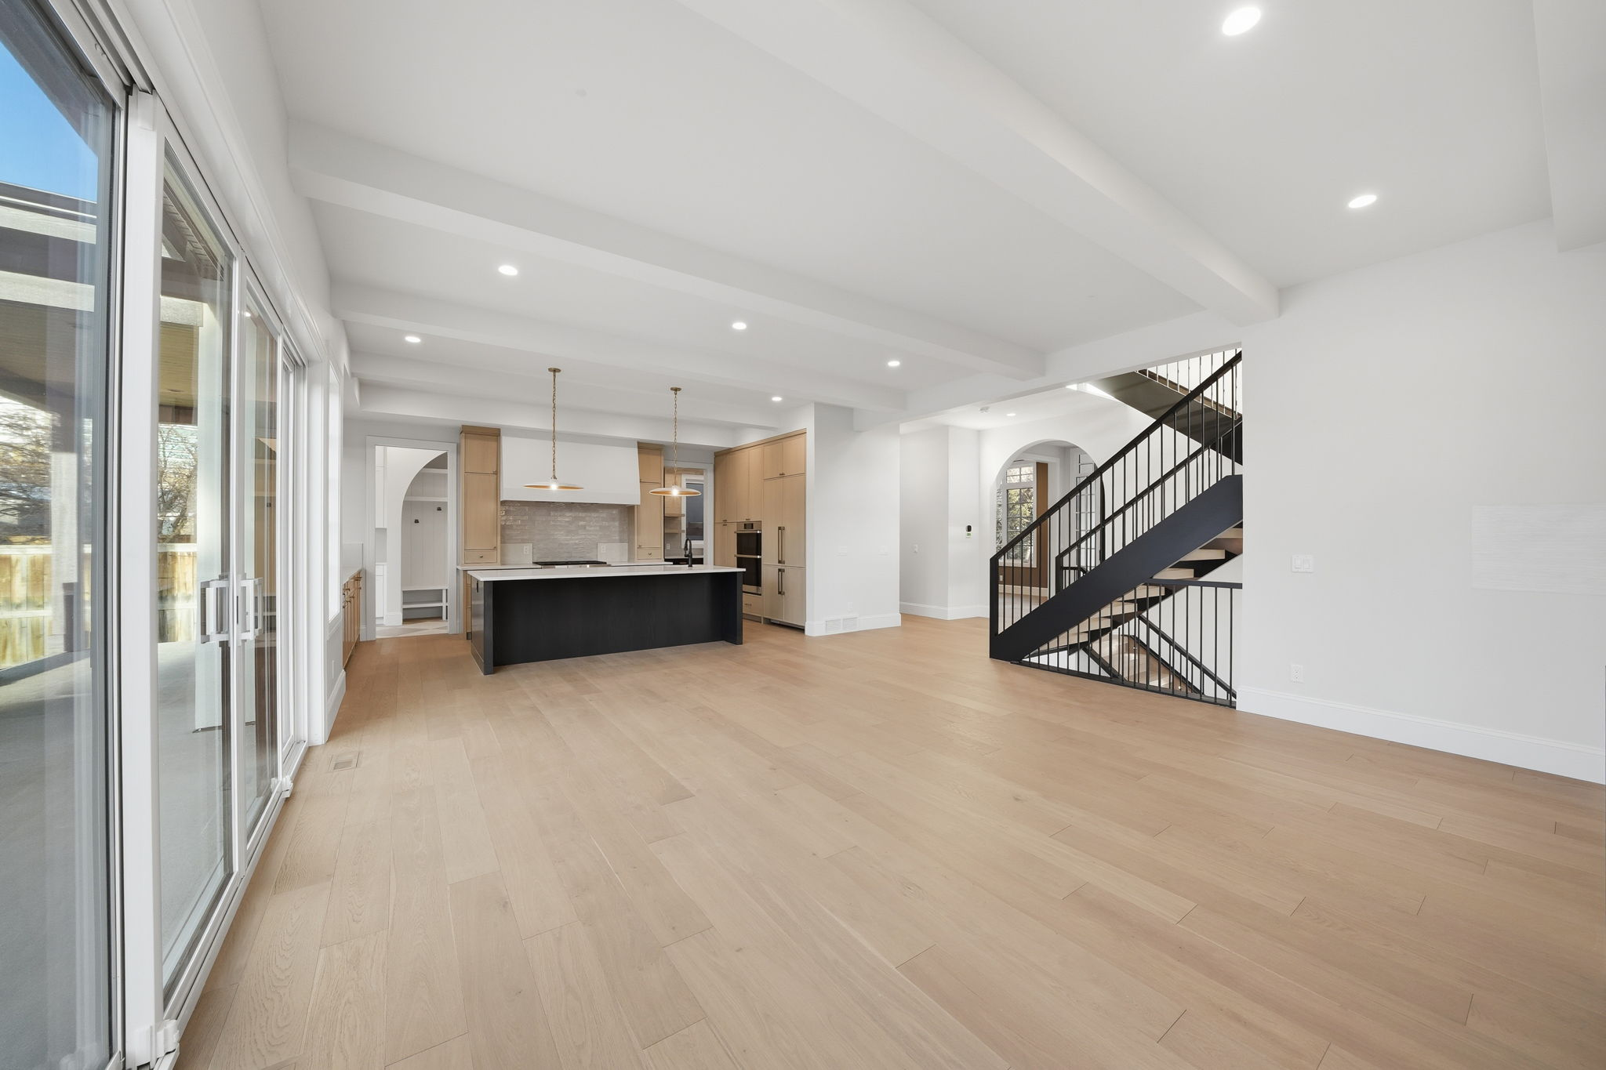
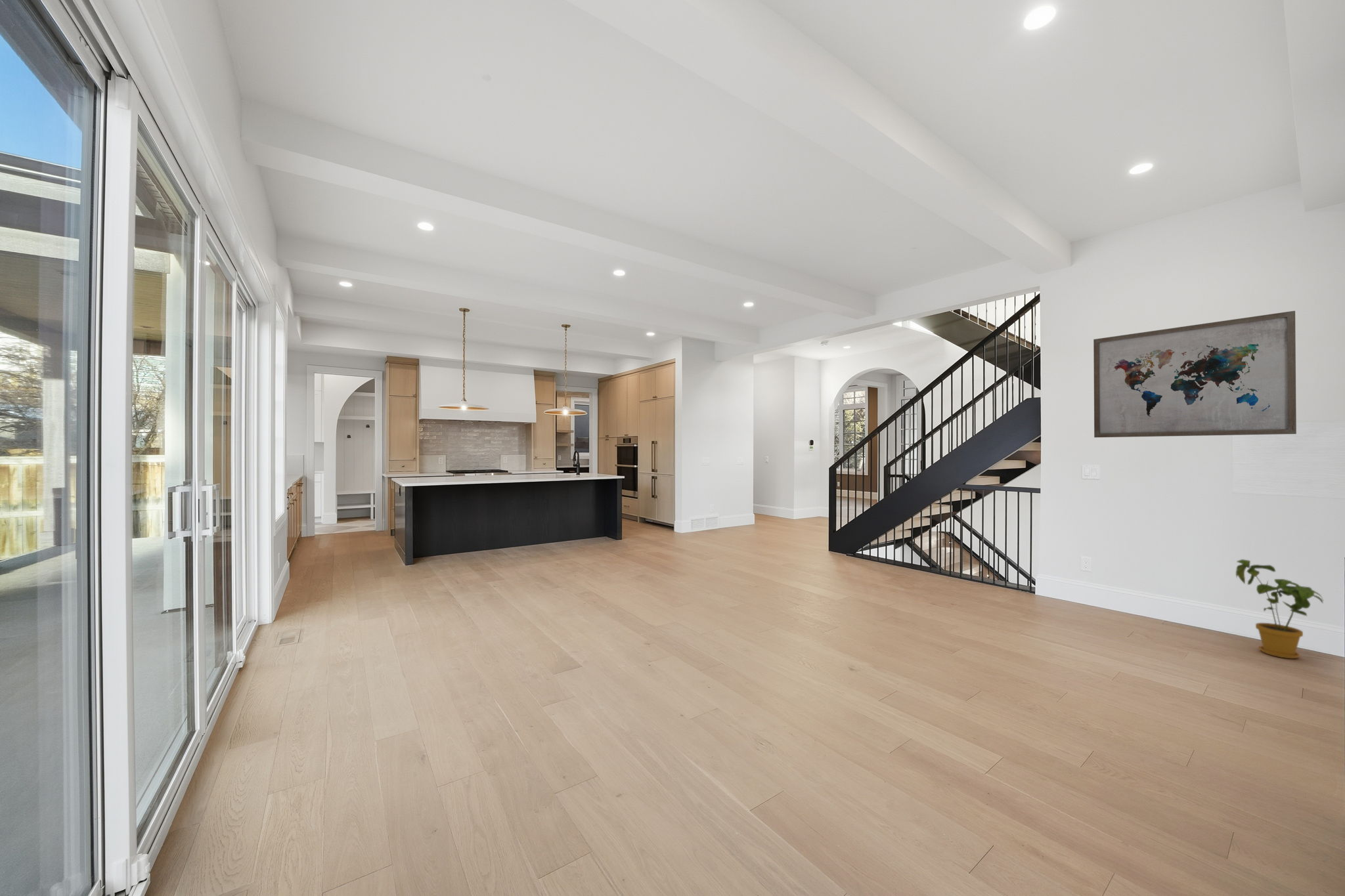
+ wall art (1183, 381)
+ house plant (1276, 605)
